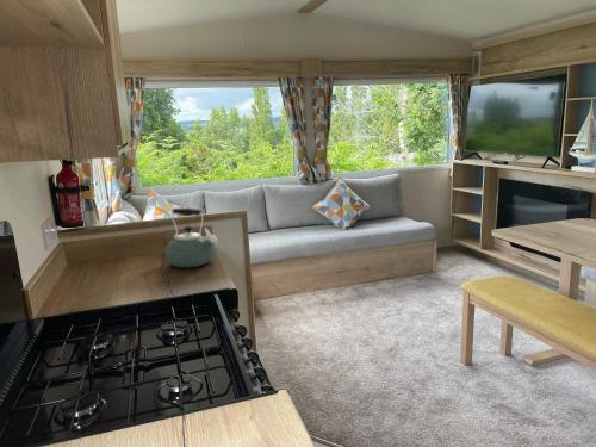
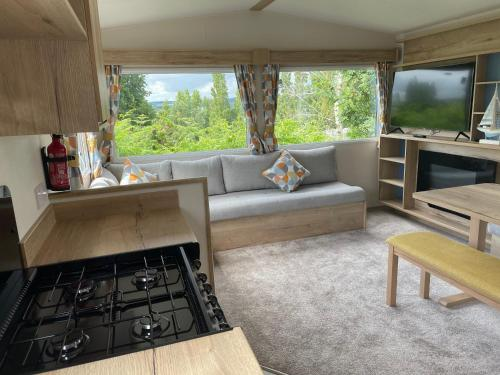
- kettle (192, 236)
